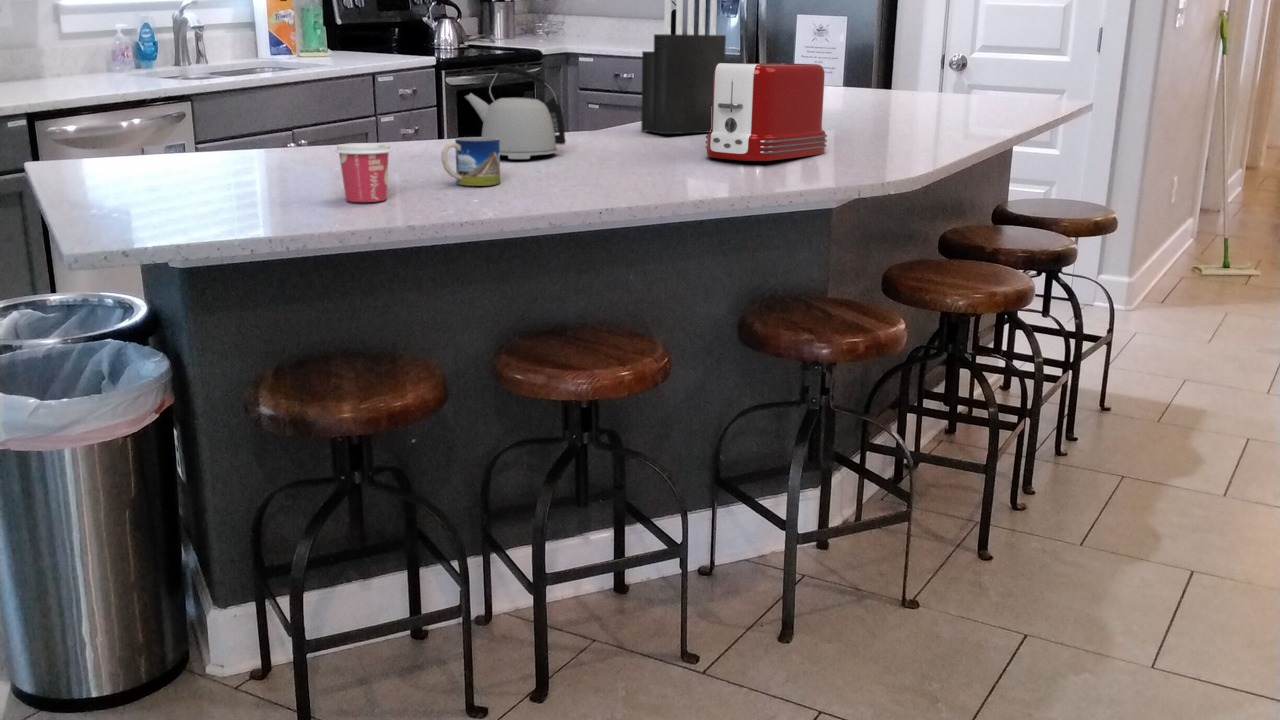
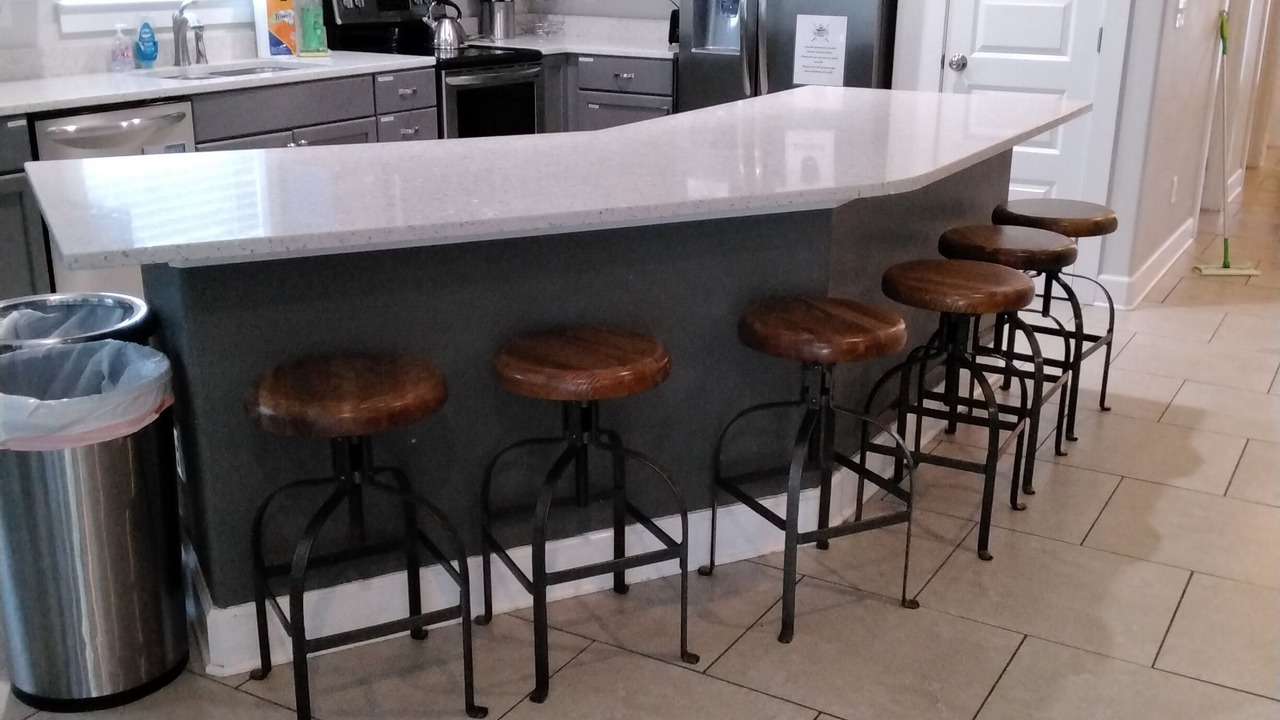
- cup (365, 172)
- toaster (768, 109)
- mug (469, 161)
- knife block (681, 59)
- kettle (515, 110)
